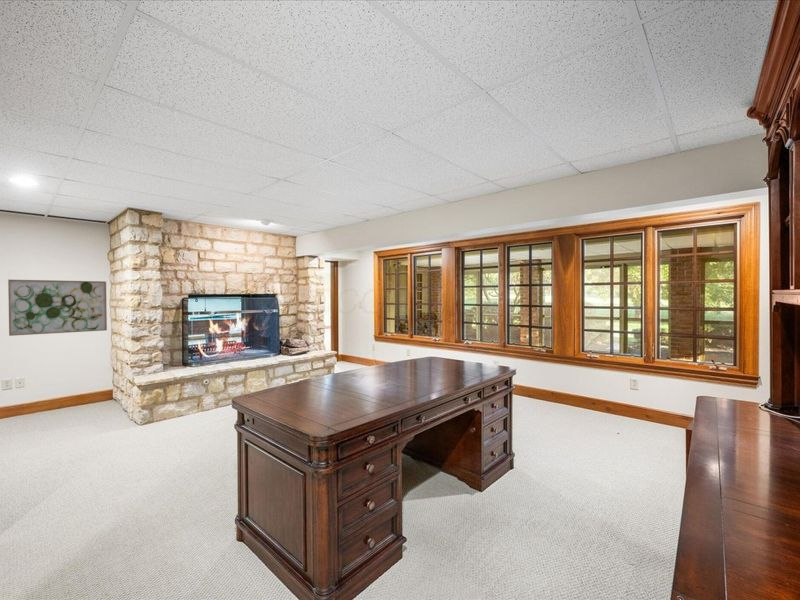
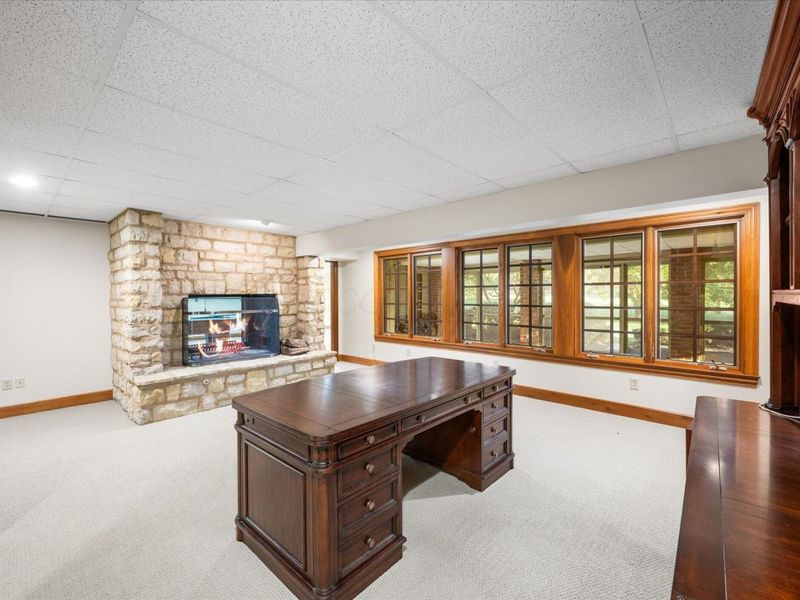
- wall art (60, 306)
